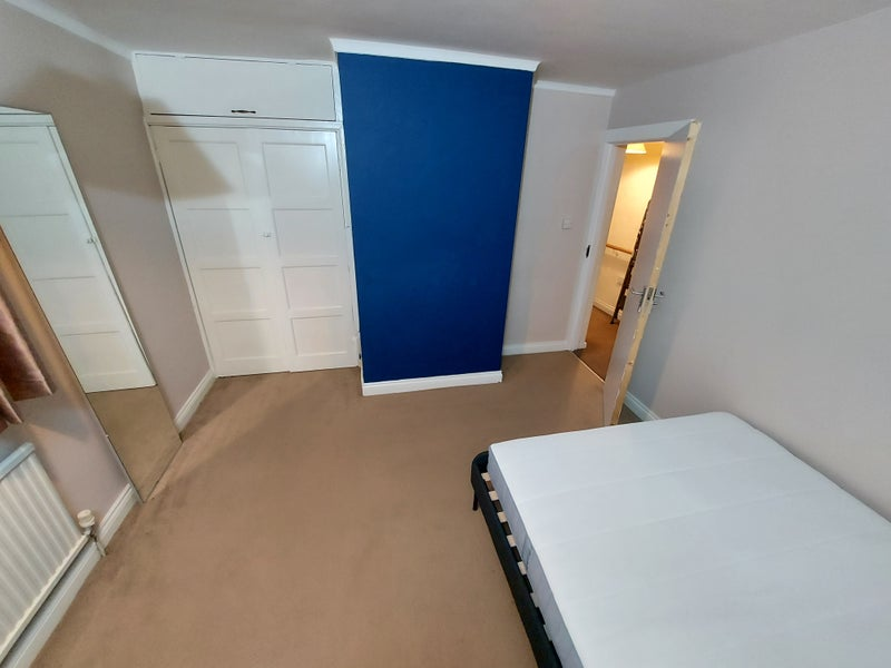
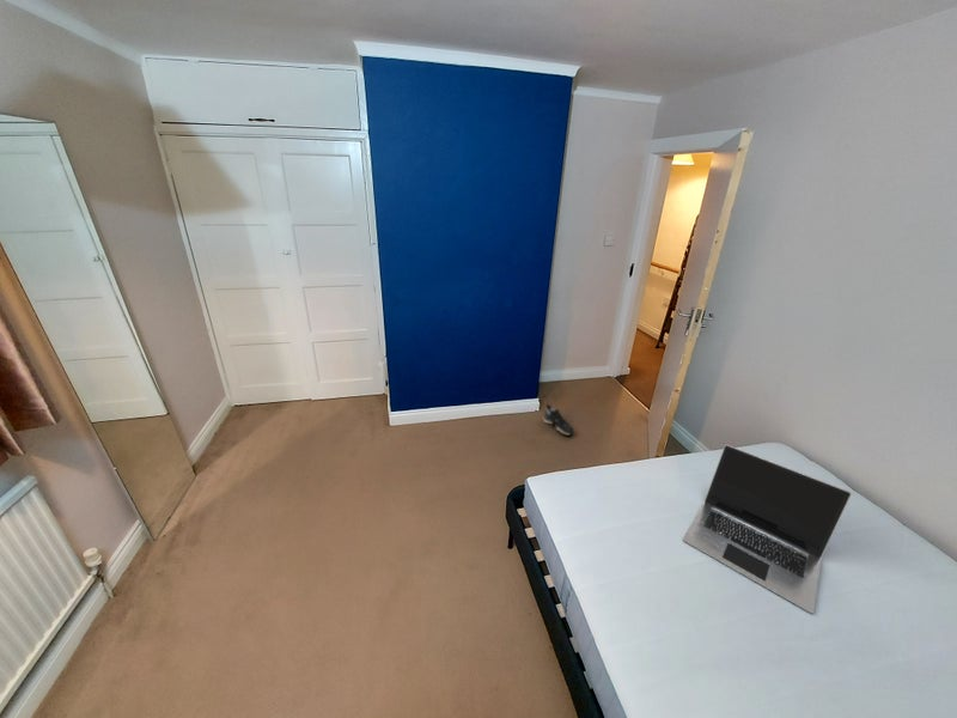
+ shoe (559, 419)
+ laptop (762, 517)
